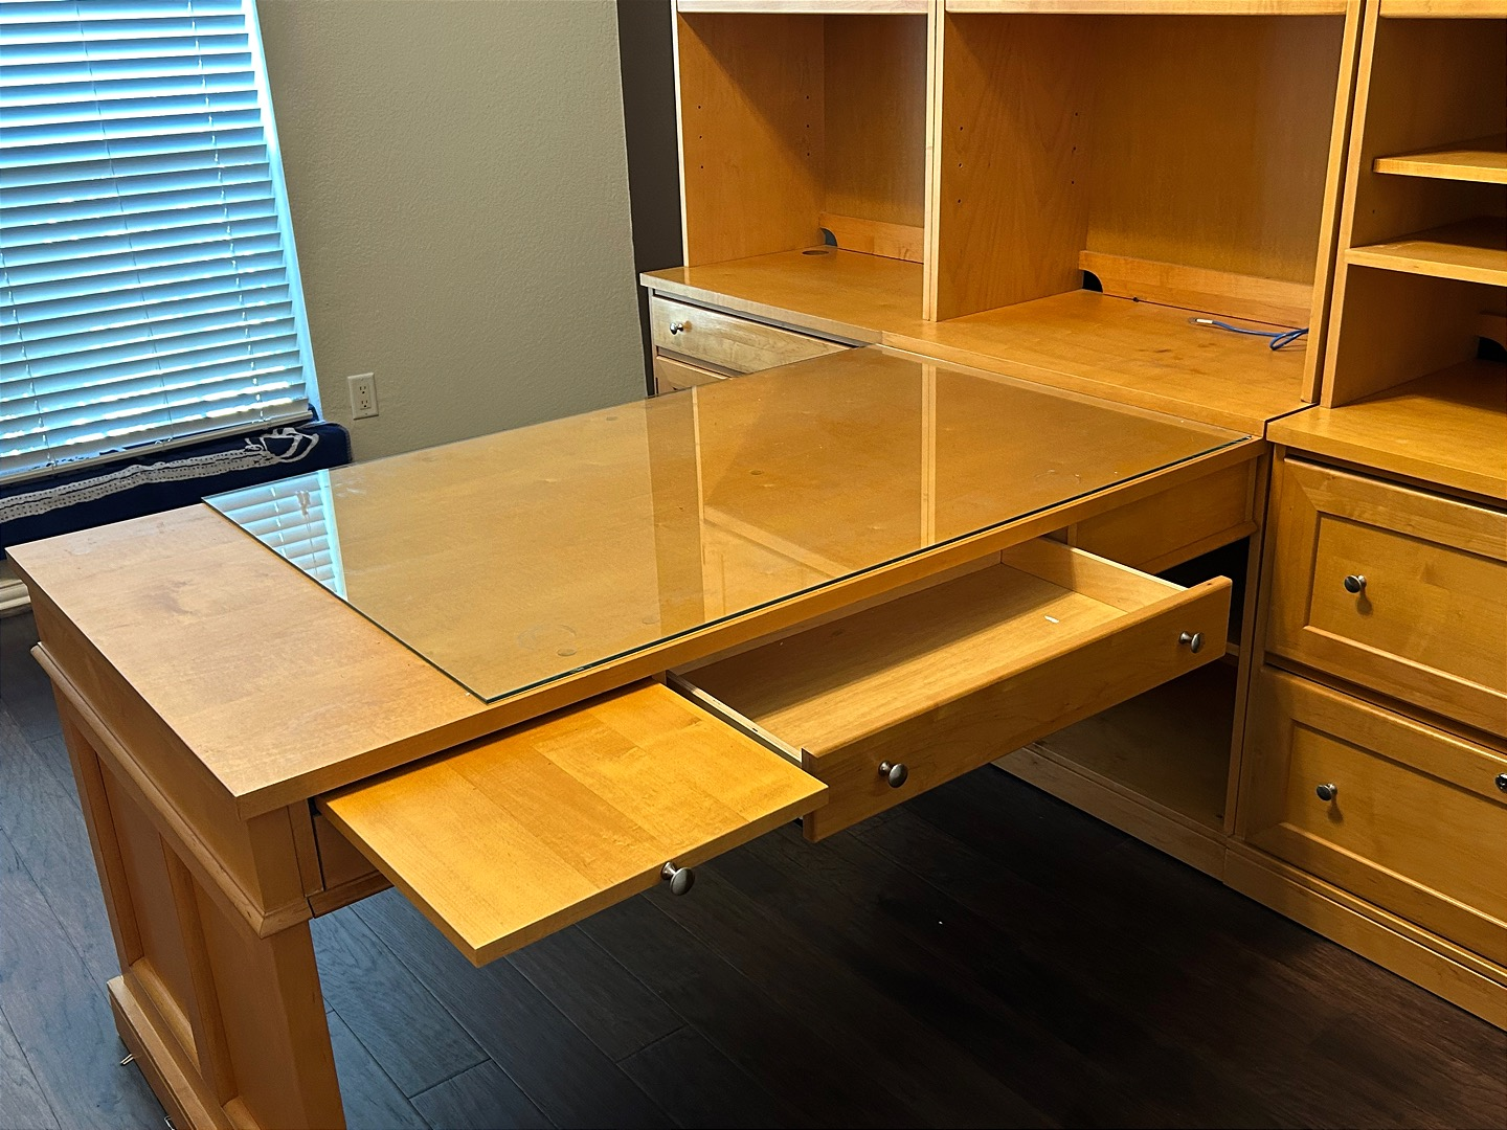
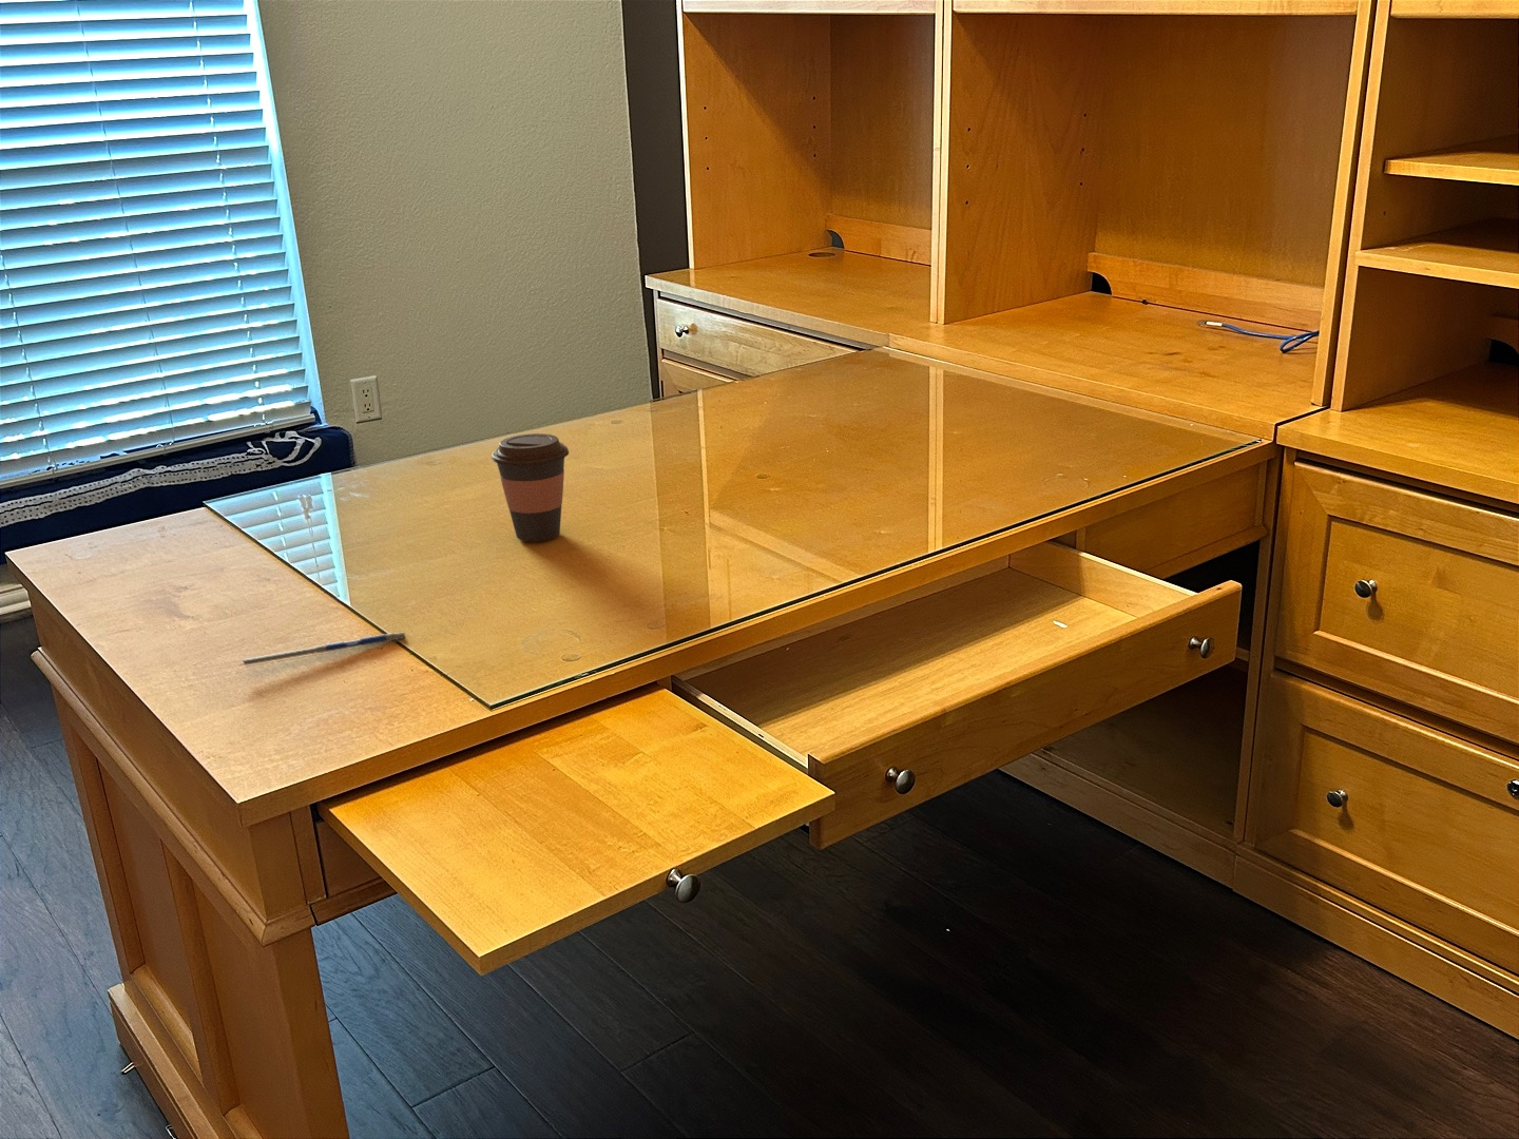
+ coffee cup (532, 488)
+ pen (323, 647)
